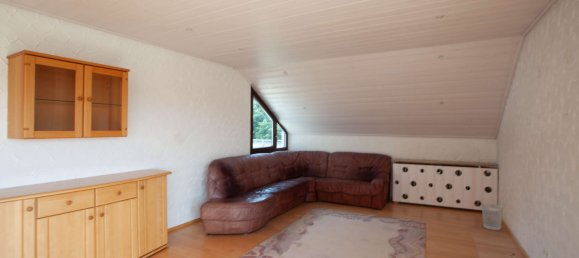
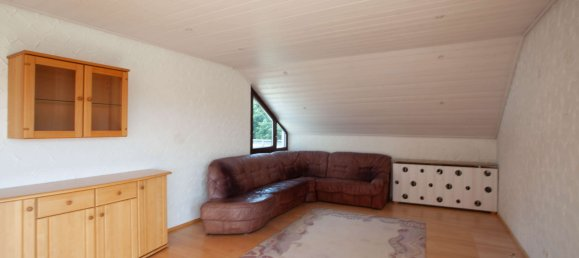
- wastebasket (492, 216)
